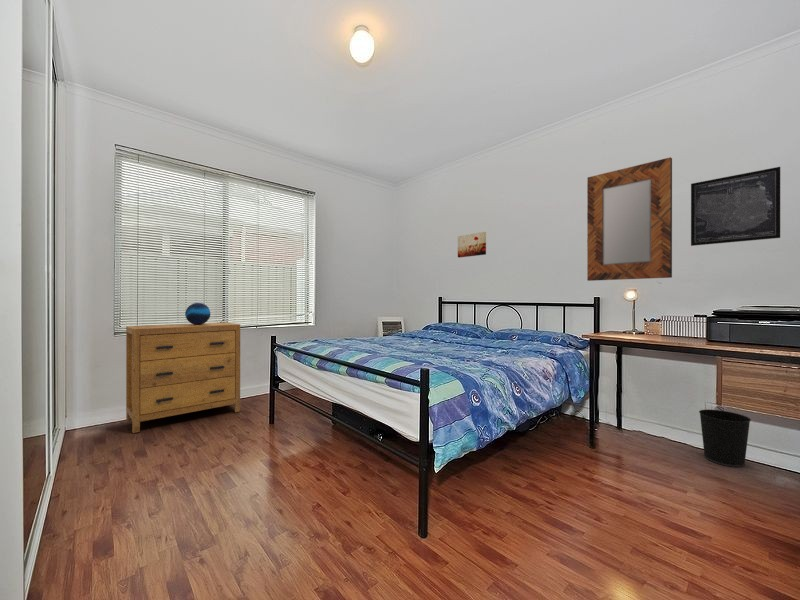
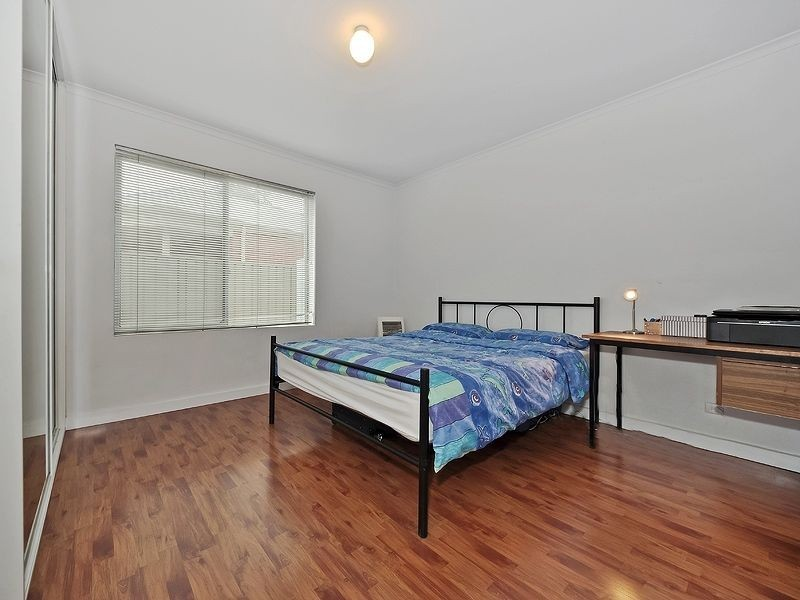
- wall art (732, 208)
- wall art (471, 245)
- decorative orb (198, 313)
- wastebasket (724, 437)
- home mirror (626, 223)
- dresser (185, 370)
